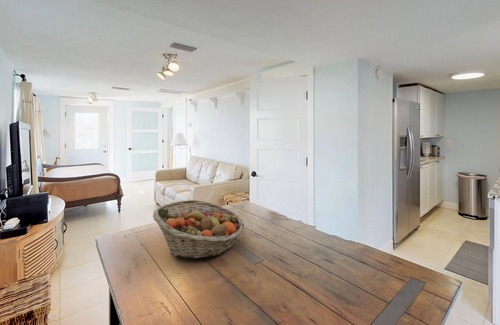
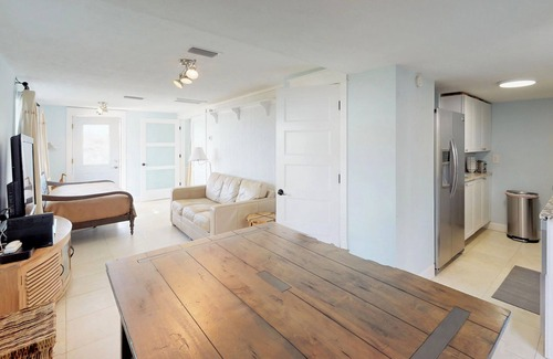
- fruit basket (201, 225)
